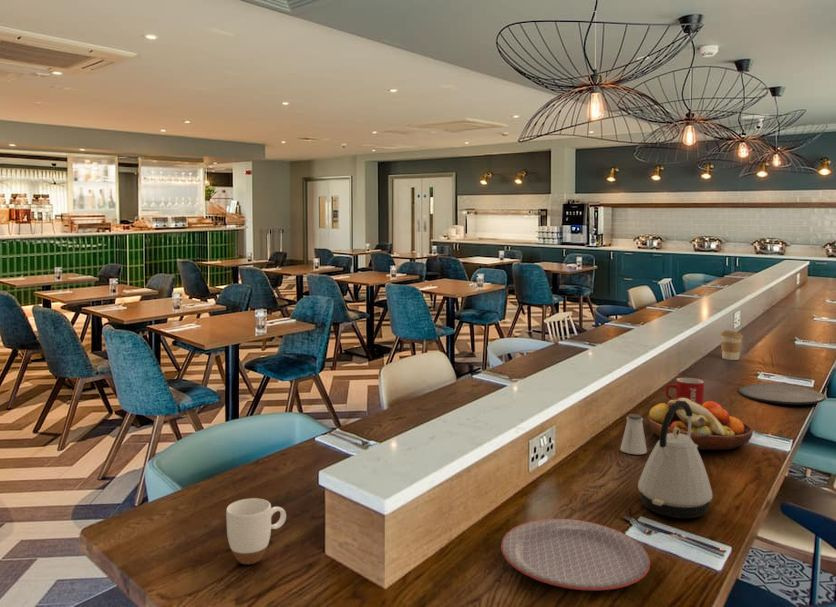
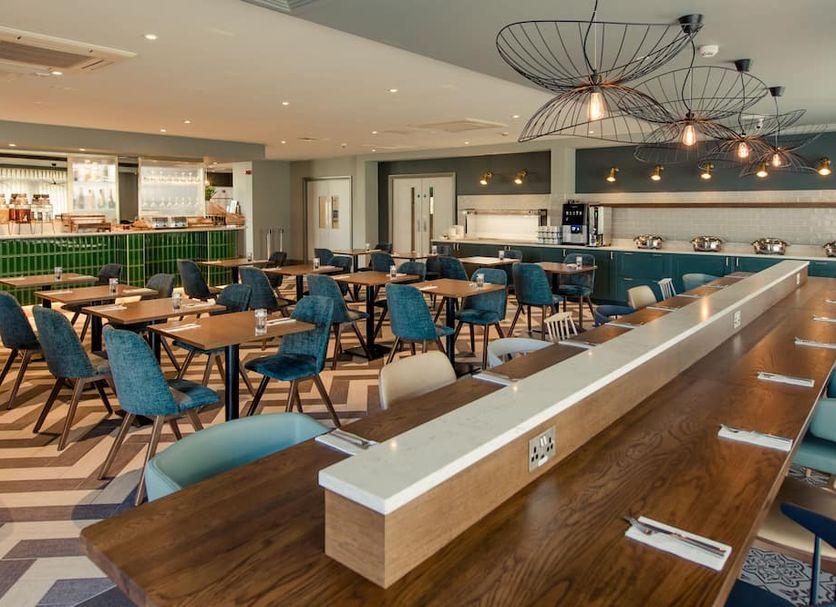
- plate (573, 555)
- saltshaker (634, 432)
- mug (258, 530)
- coffee cup (731, 344)
- kettle (676, 454)
- fruit bowl (699, 418)
- plate (780, 393)
- mug (684, 394)
